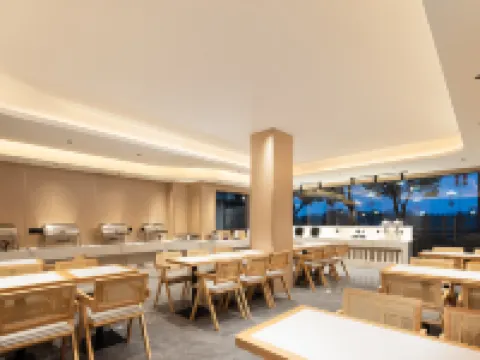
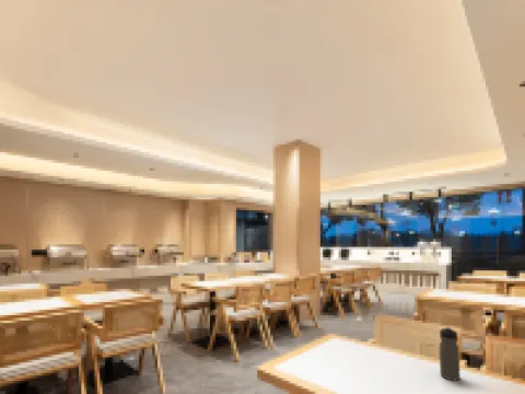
+ water bottle (448, 351)
